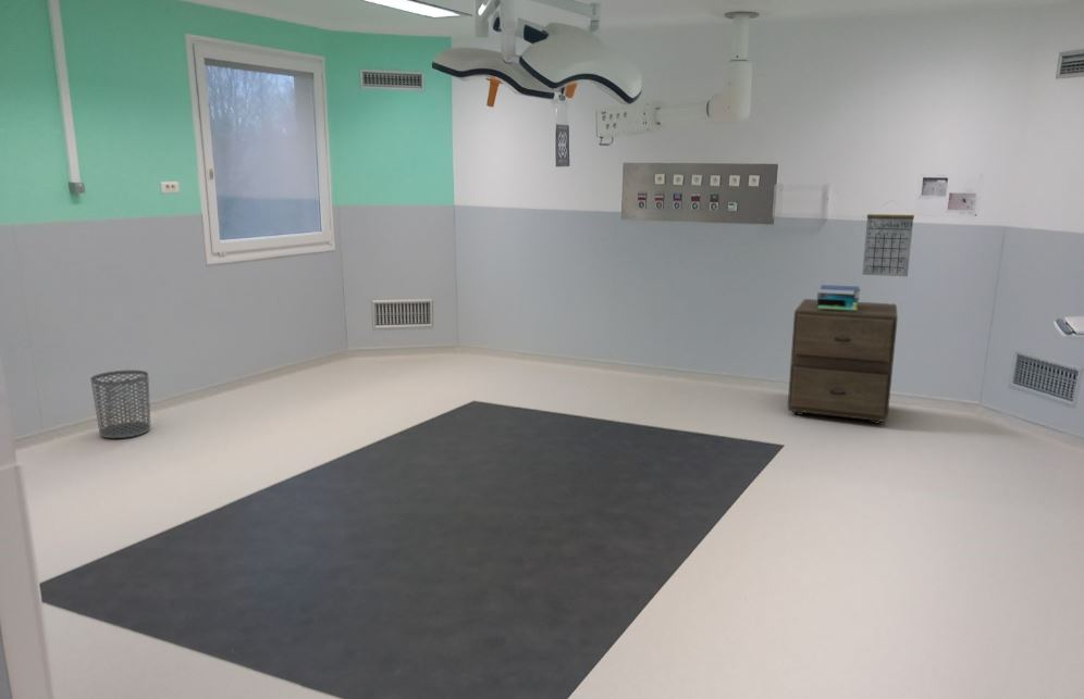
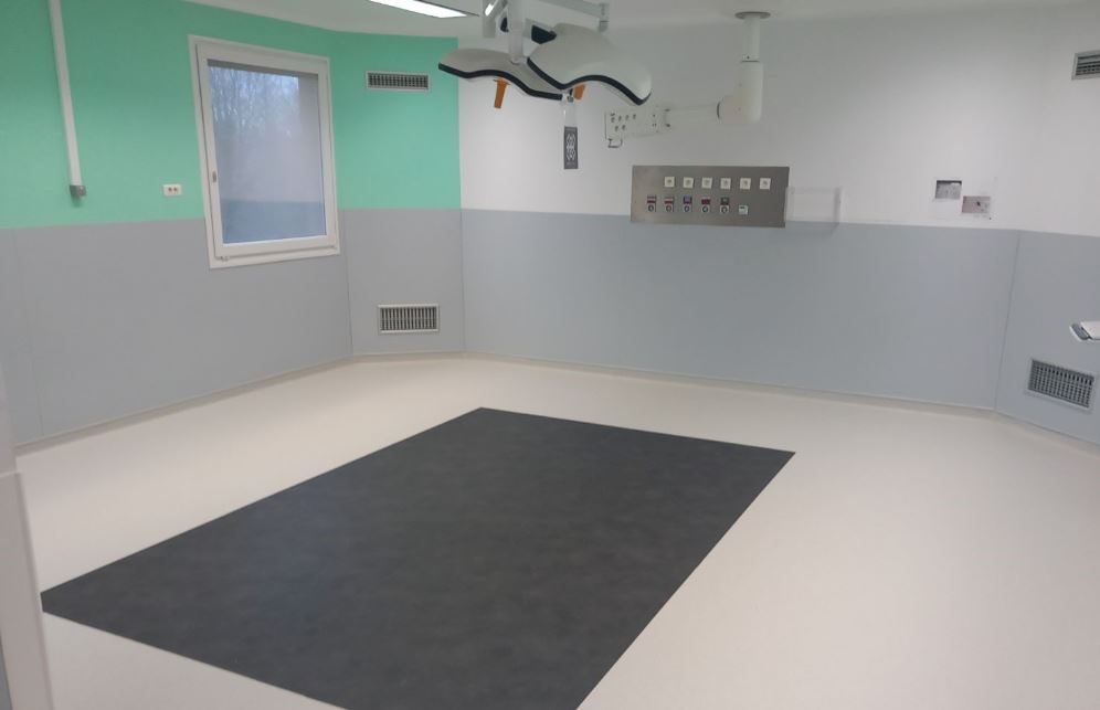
- calendar (888, 238)
- waste bin (122, 404)
- filing cabinet (842, 359)
- binder (837, 297)
